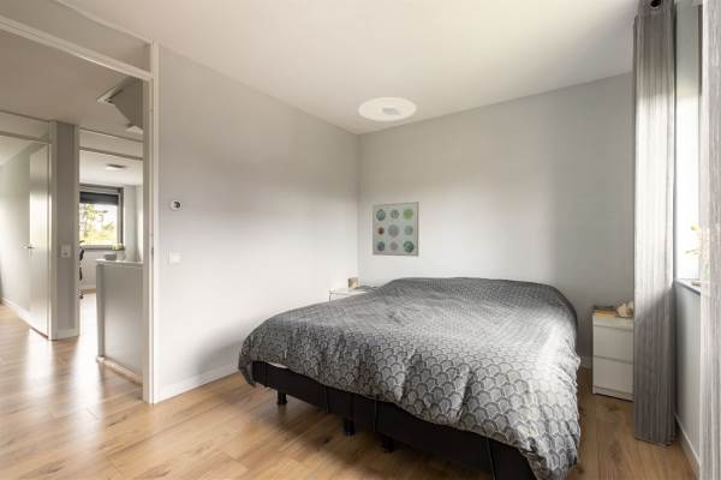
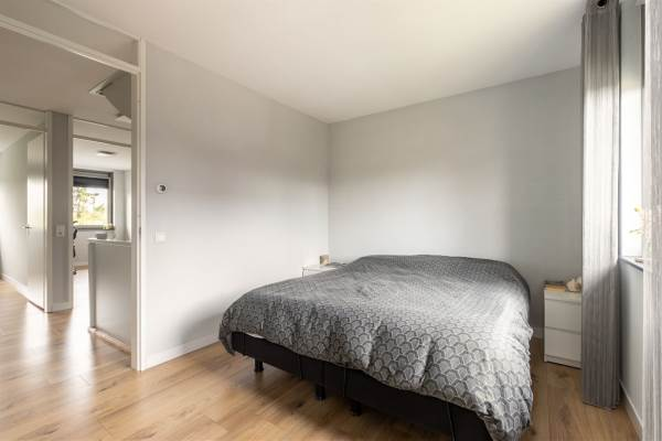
- wall art (394, 229)
- ceiling light (387, 107)
